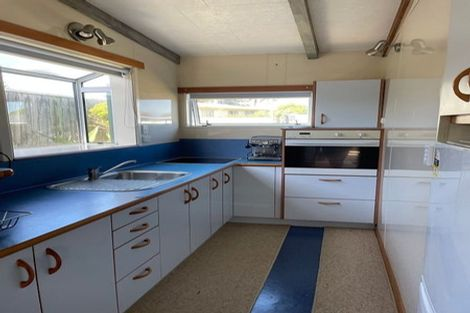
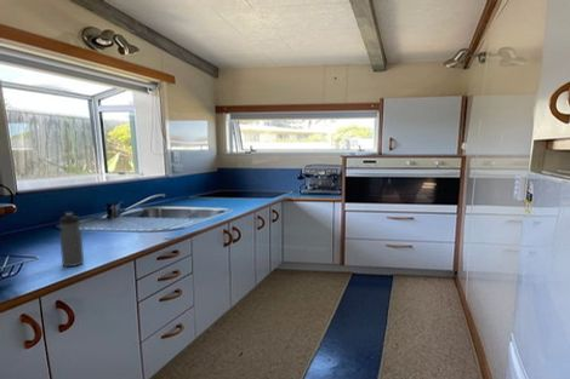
+ water bottle (70, 239)
